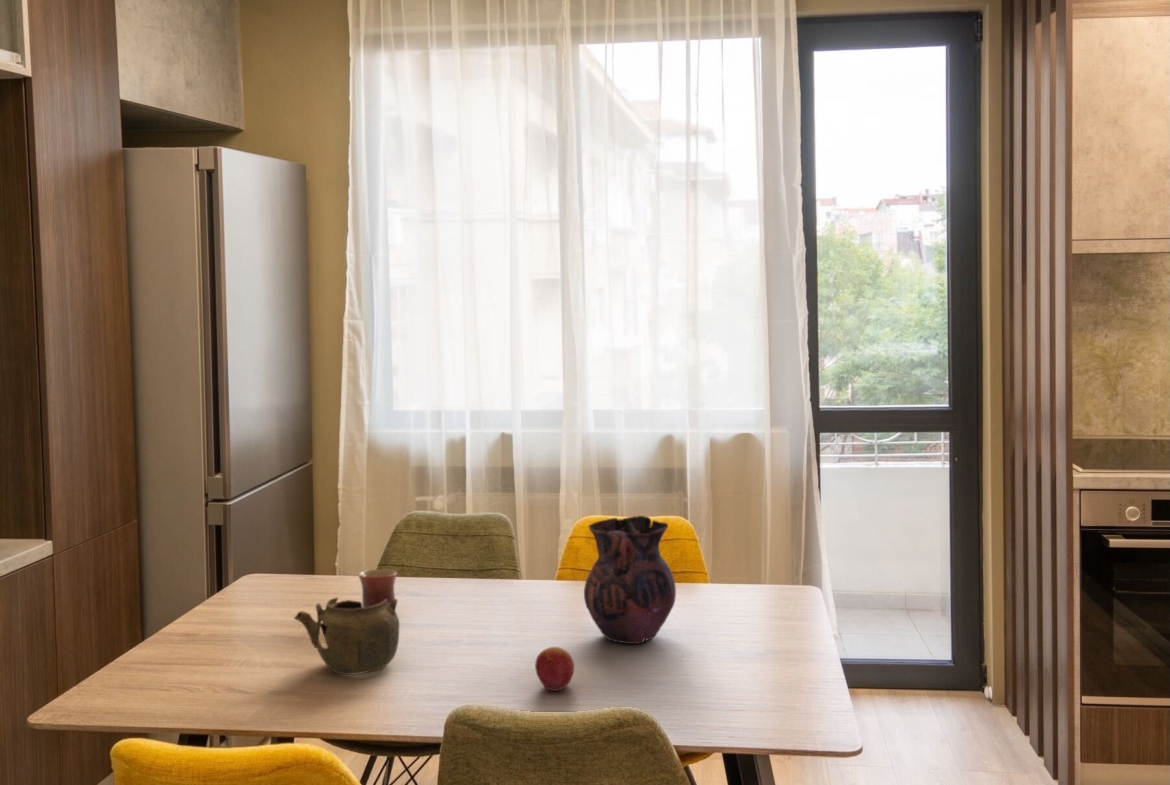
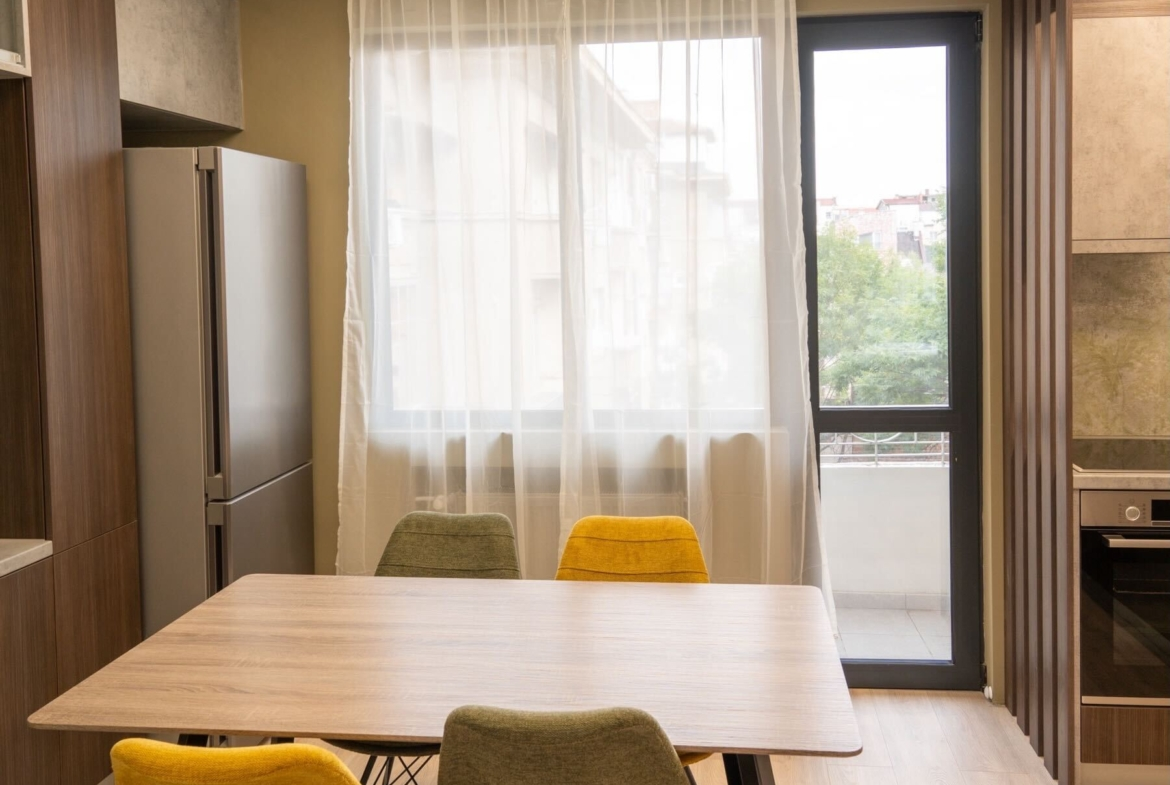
- teapot (348, 633)
- mug (376, 593)
- fruit (555, 667)
- vase (630, 579)
